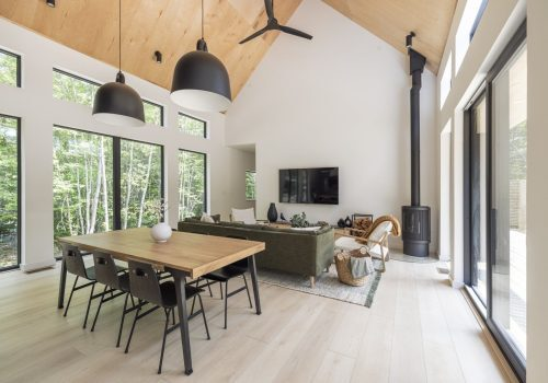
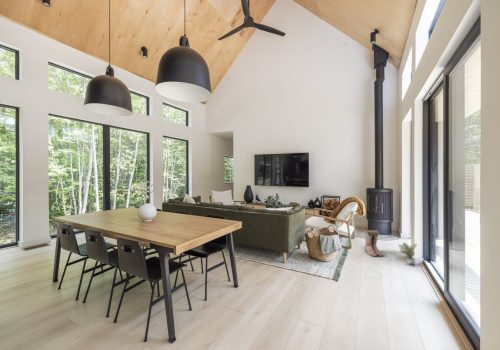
+ boots (373, 242)
+ potted plant (408, 253)
